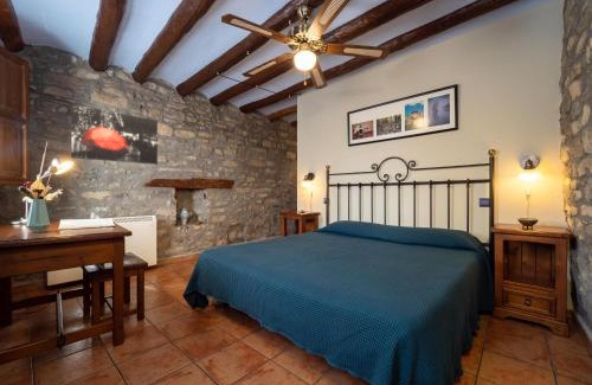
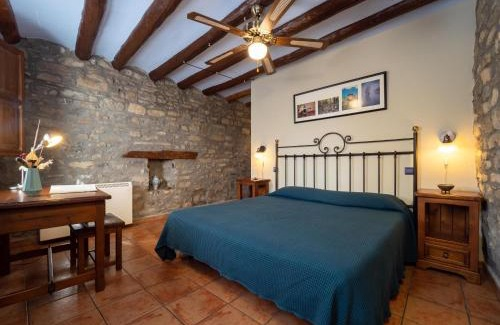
- wall art (118, 136)
